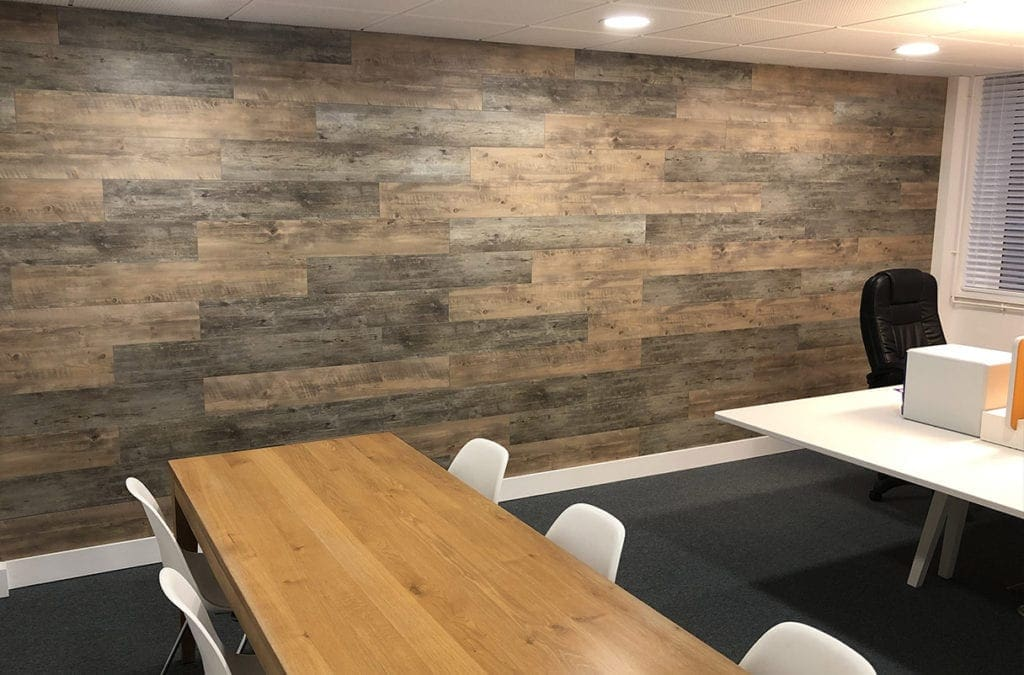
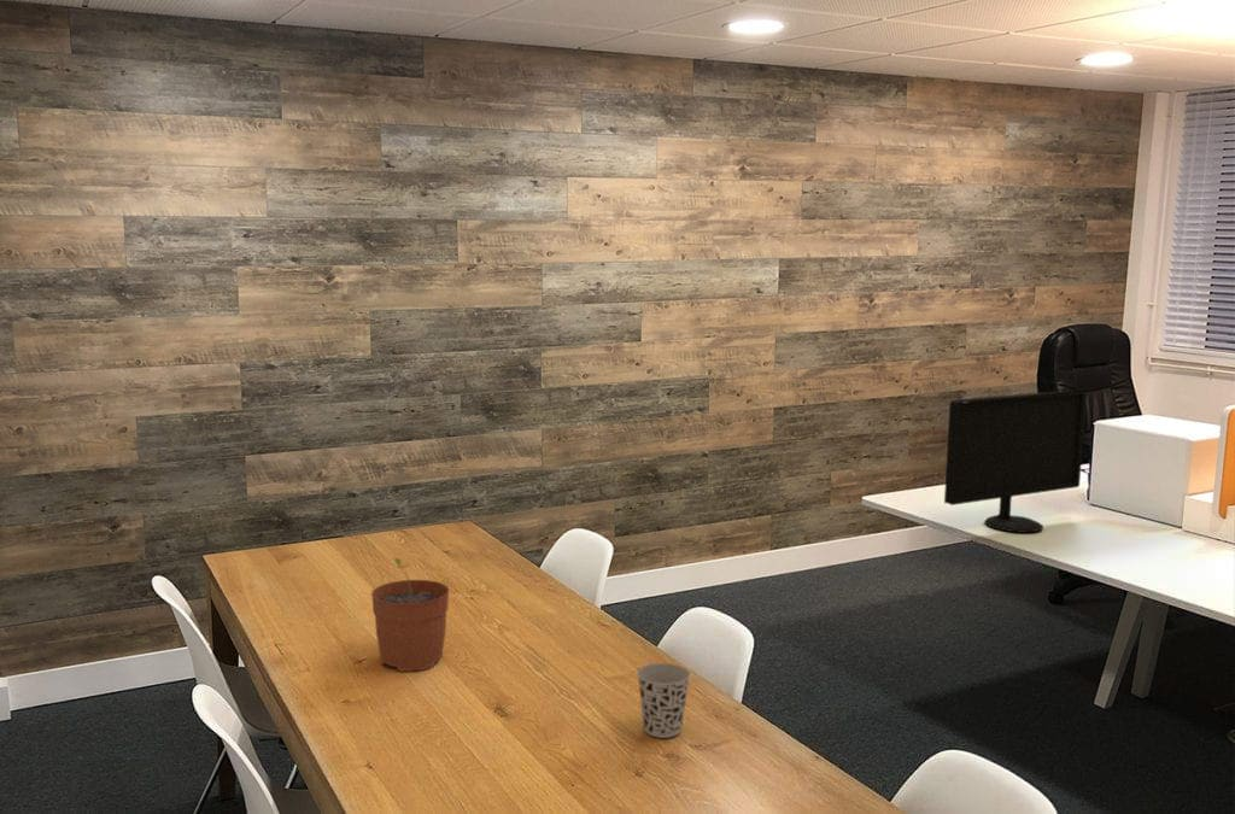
+ plant pot (410, 608)
+ computer monitor (1018, 461)
+ cup (662, 701)
